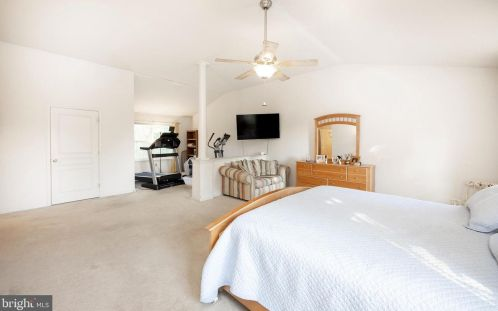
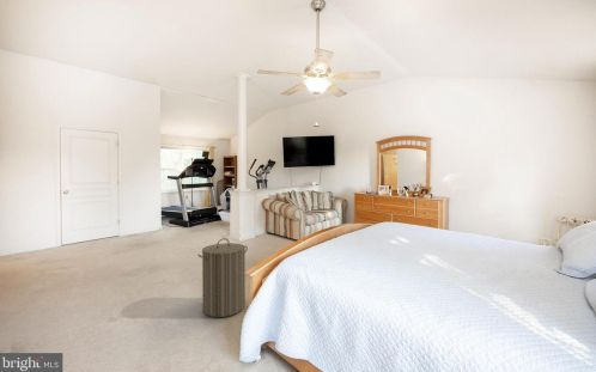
+ laundry hamper (224, 273)
